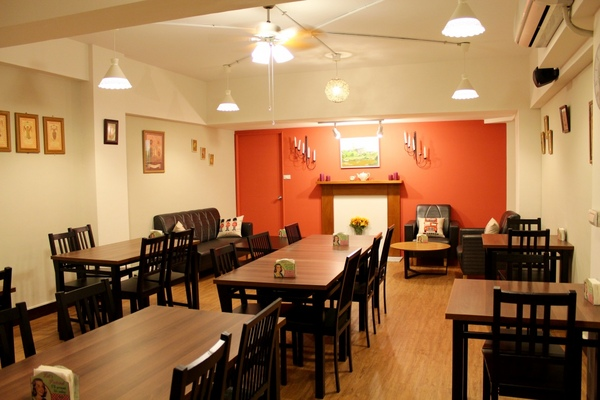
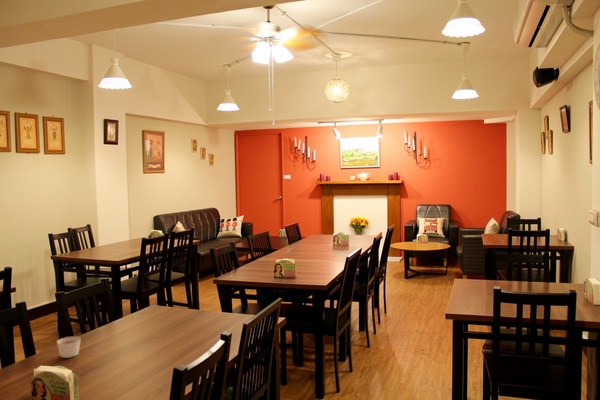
+ candle (69, 347)
